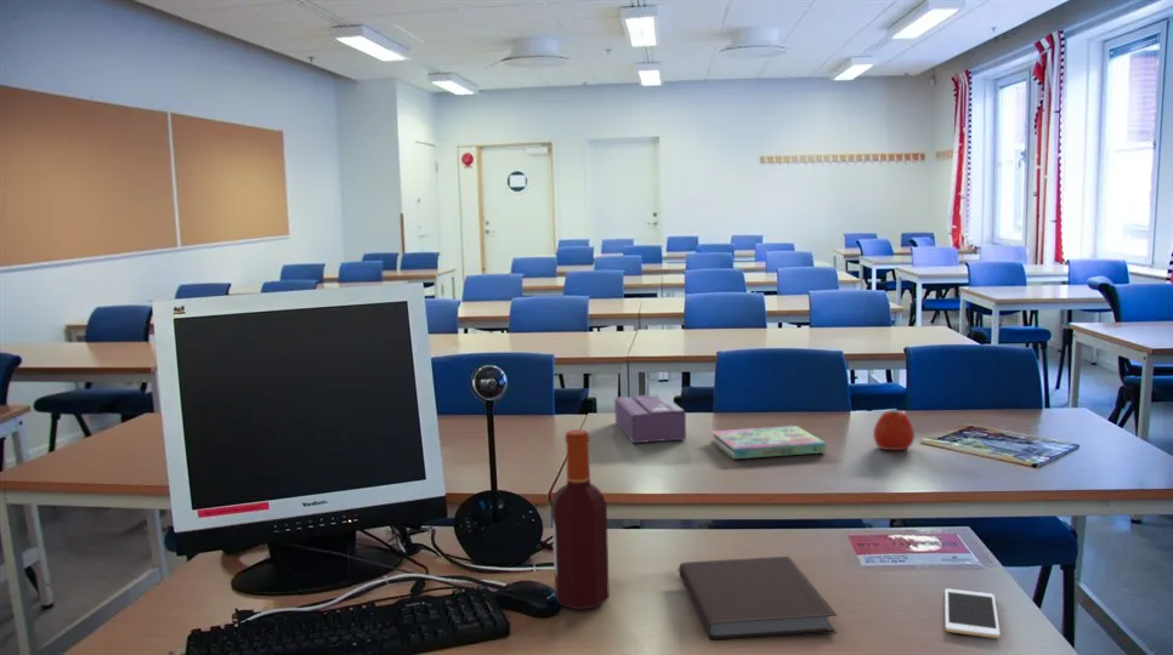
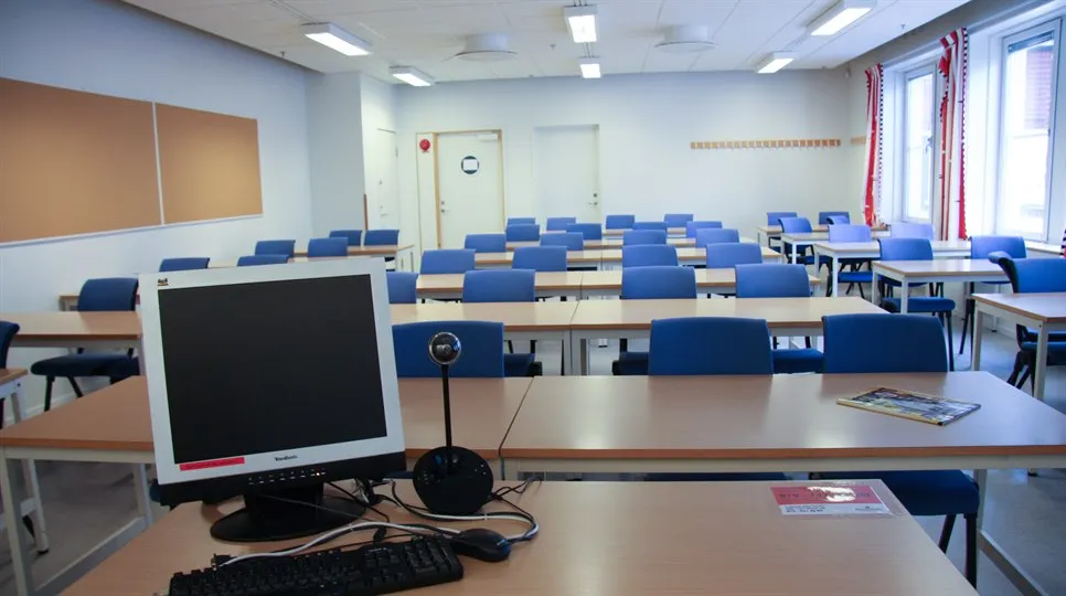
- bottle (579, 517)
- notebook (752, 594)
- tissue box (648, 416)
- apple (892, 428)
- cell phone (970, 611)
- book (766, 442)
